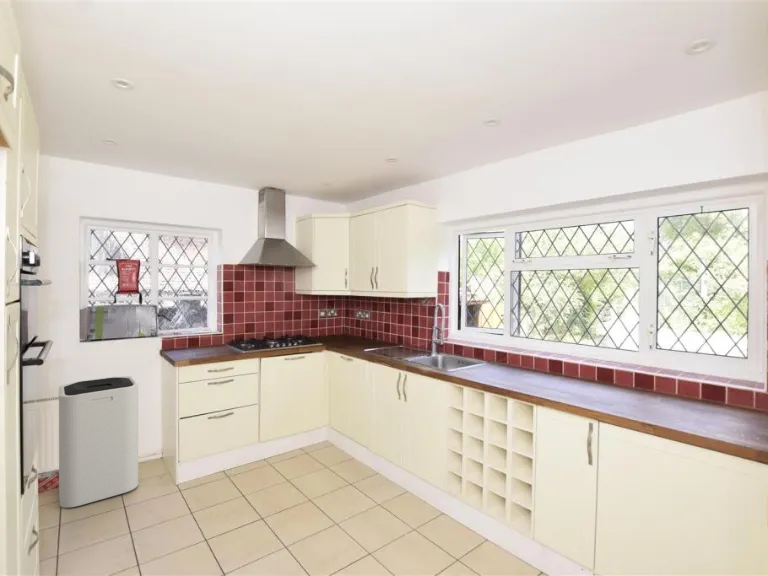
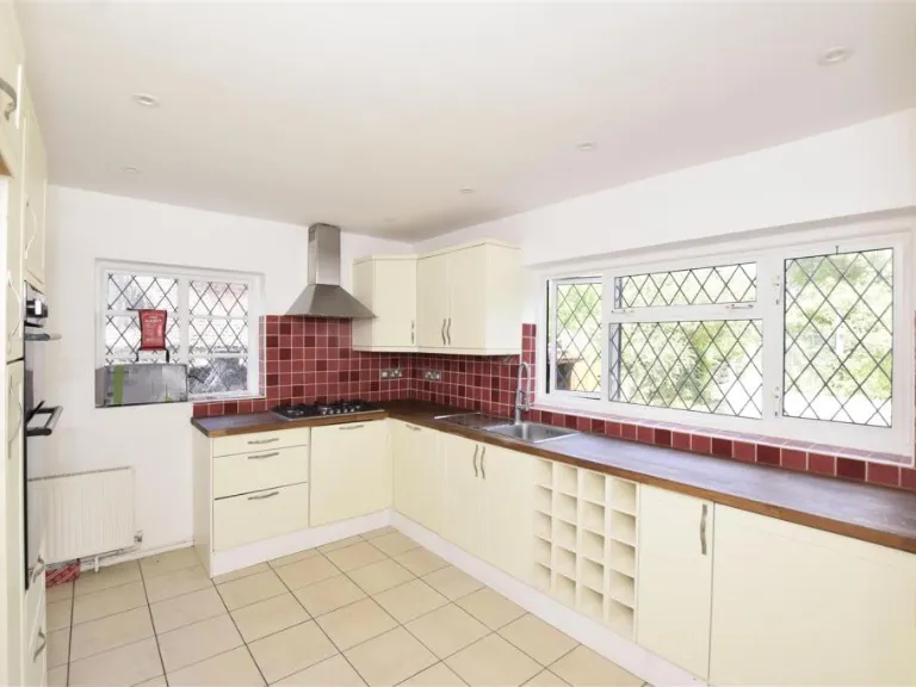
- trash can (99, 435)
